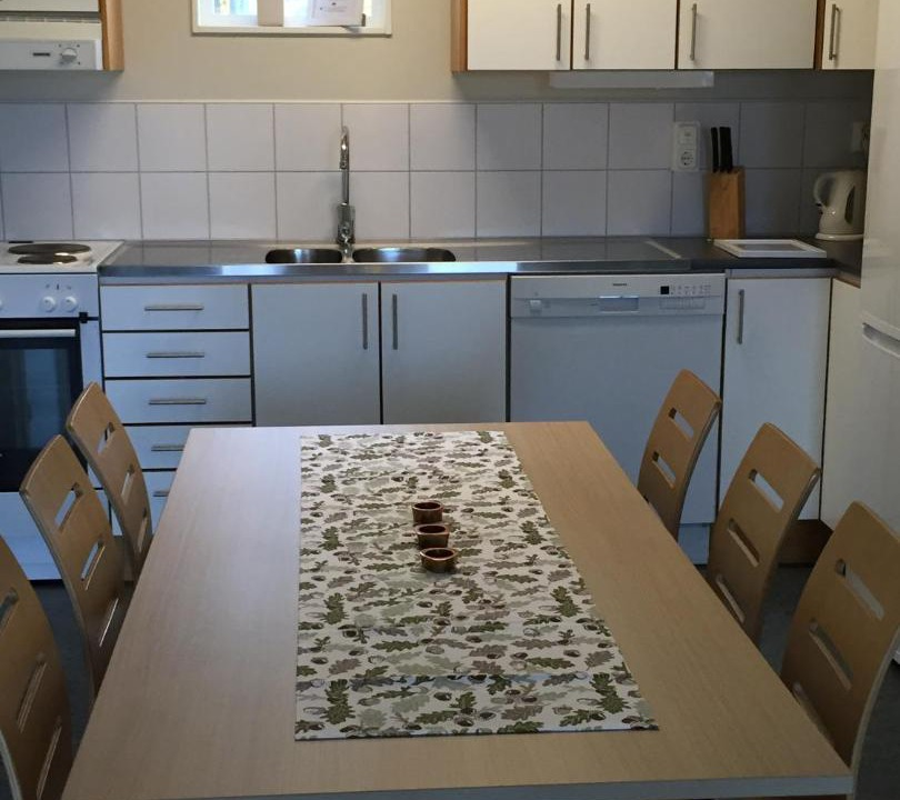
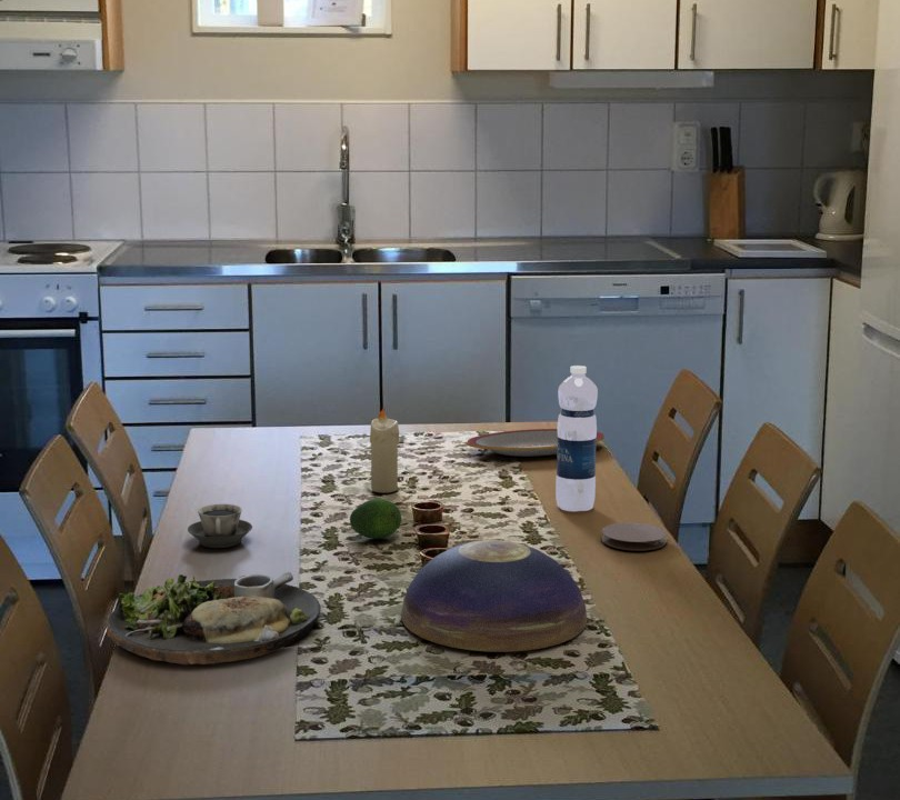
+ cup (220, 526)
+ water bottle (577, 438)
+ coaster (633, 536)
+ fruit (376, 518)
+ dinner plate (213, 601)
+ plate (536, 444)
+ candle (384, 448)
+ decorative bowl (493, 580)
